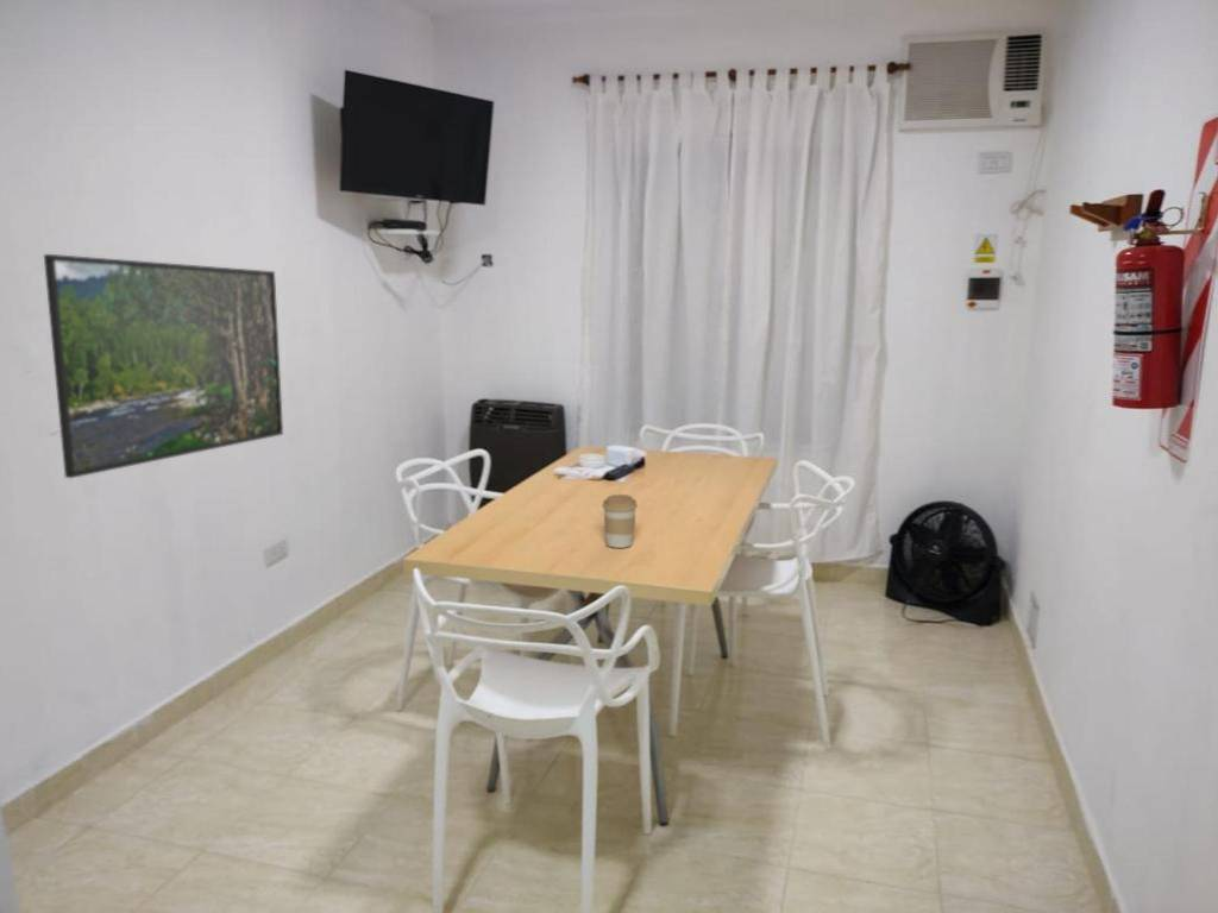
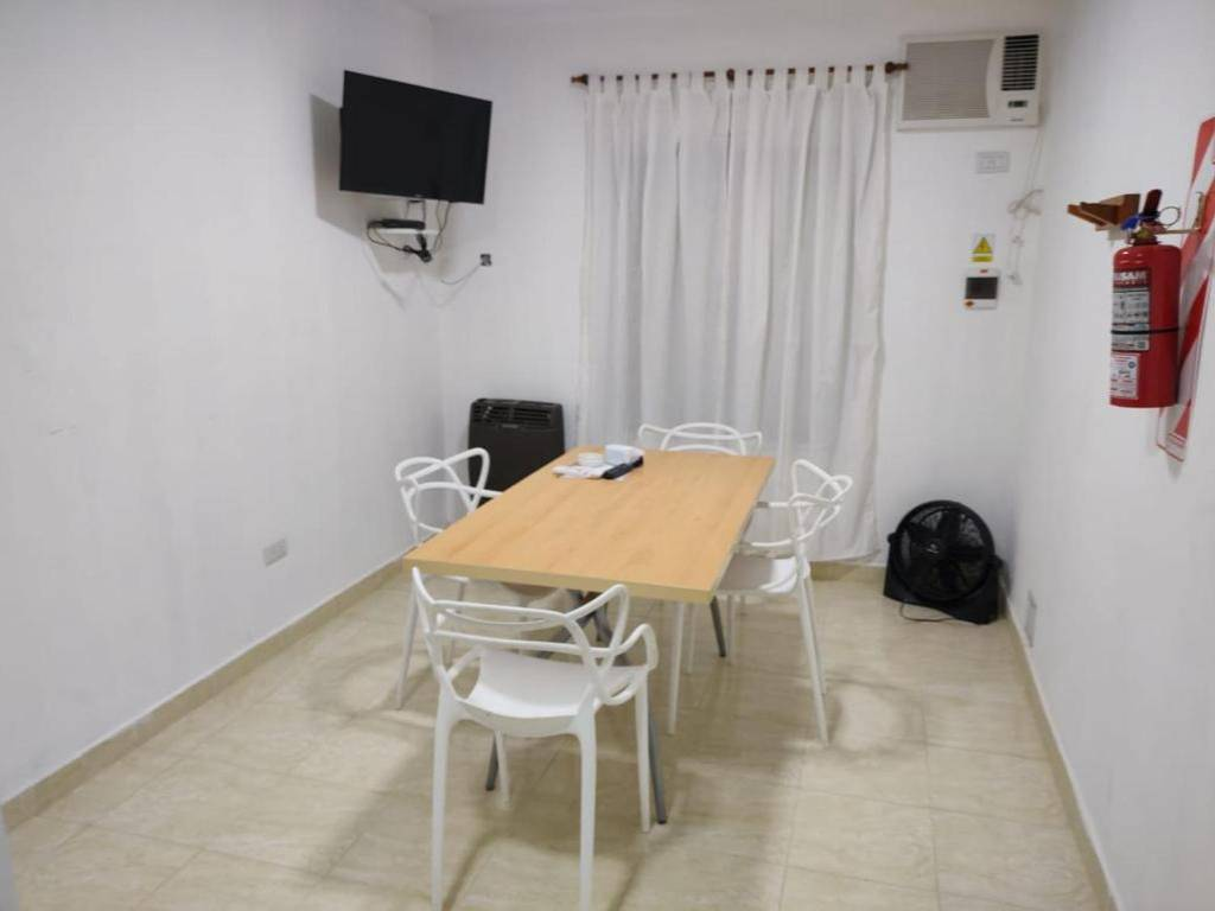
- coffee cup (619, 521)
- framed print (184, 360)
